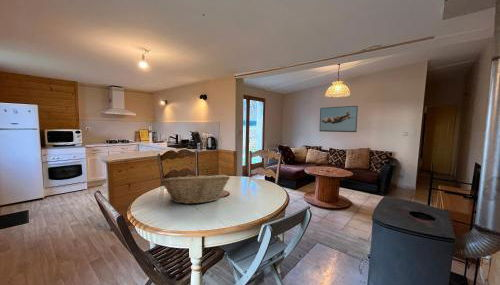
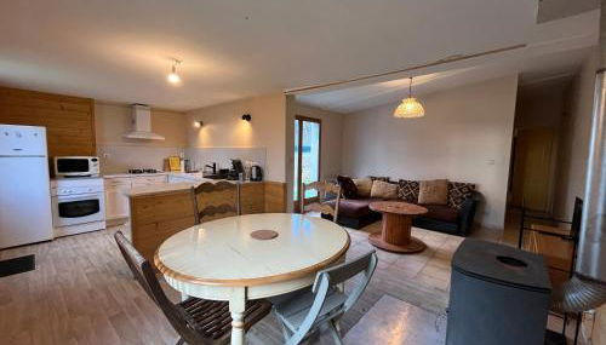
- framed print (337, 119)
- fruit basket (196, 184)
